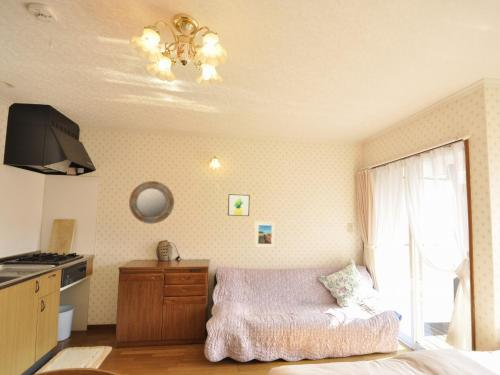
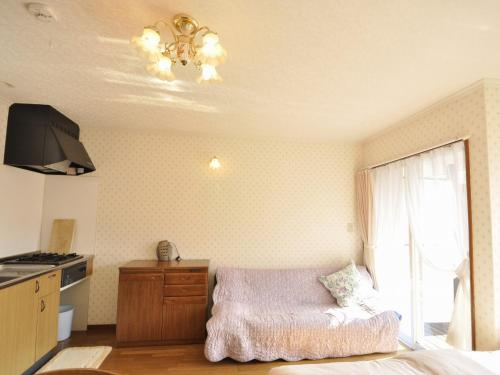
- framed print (264, 234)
- home mirror (151, 202)
- wall art (238, 205)
